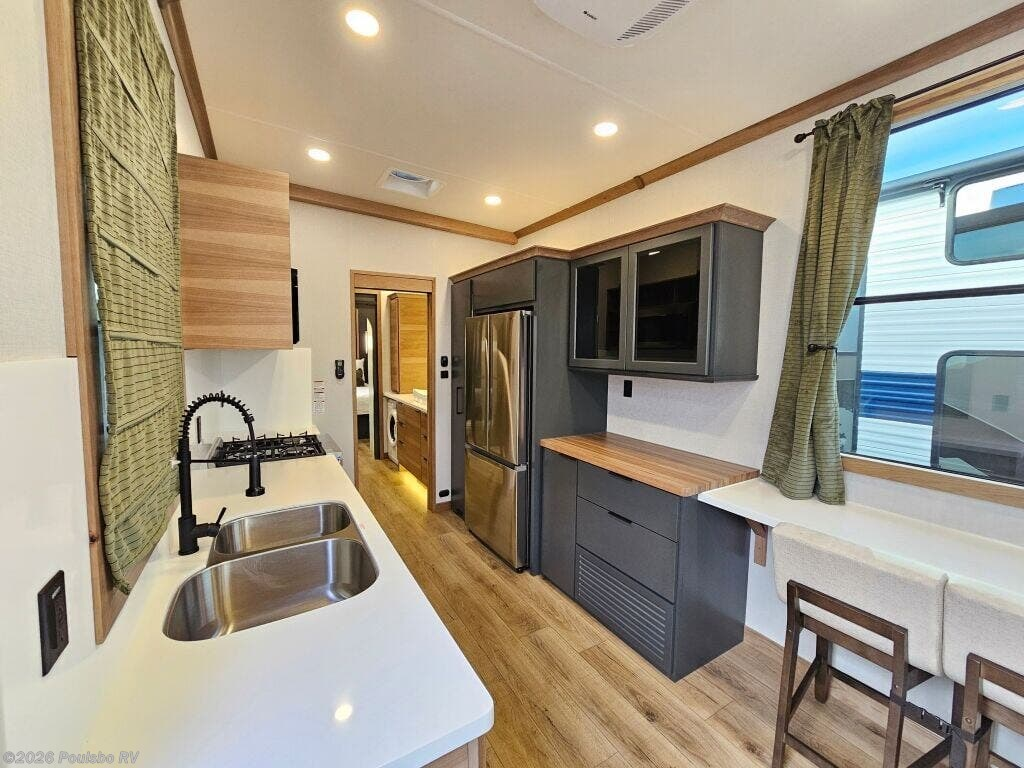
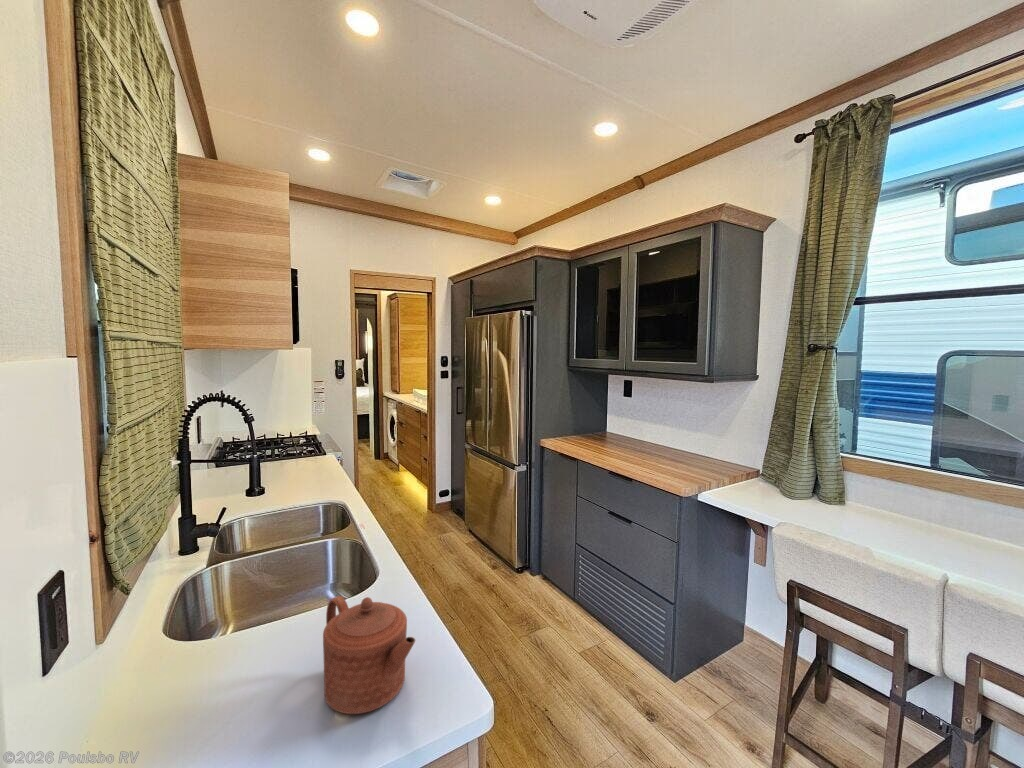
+ teapot (366, 641)
